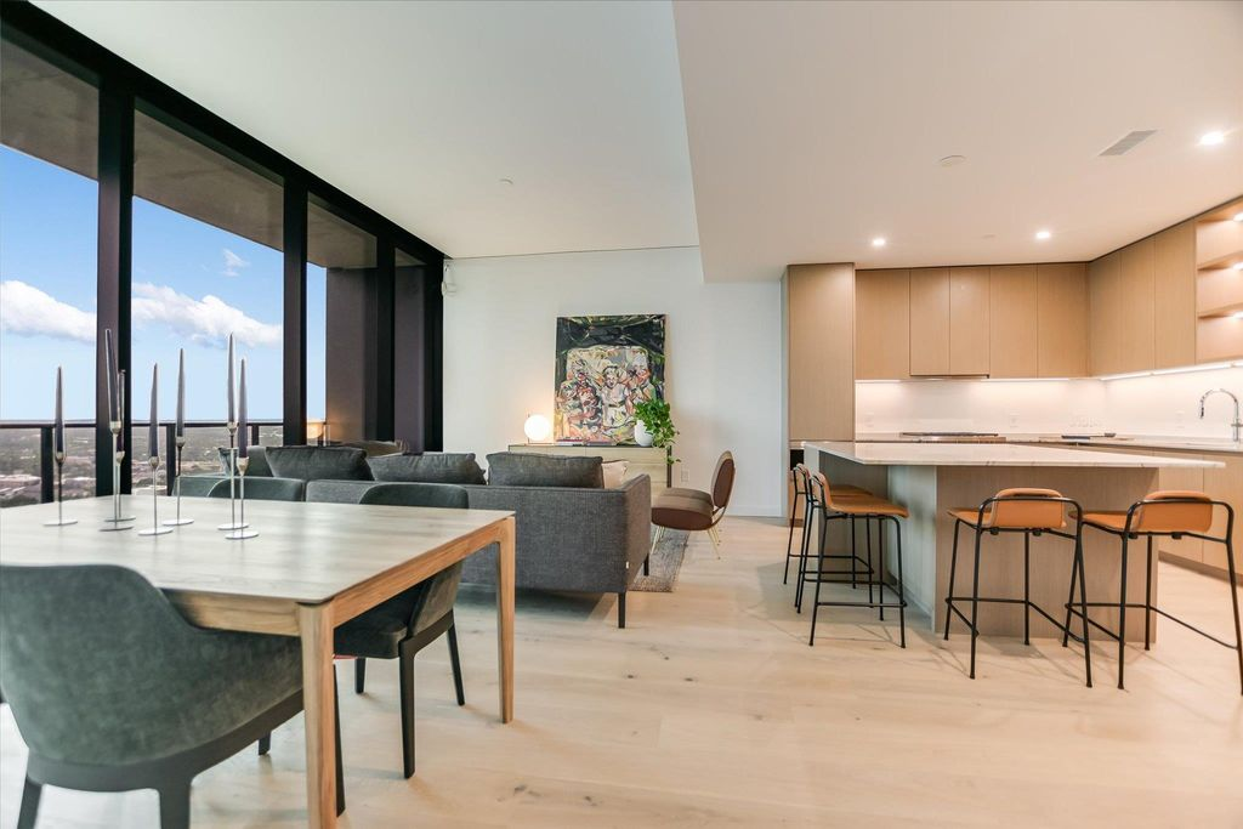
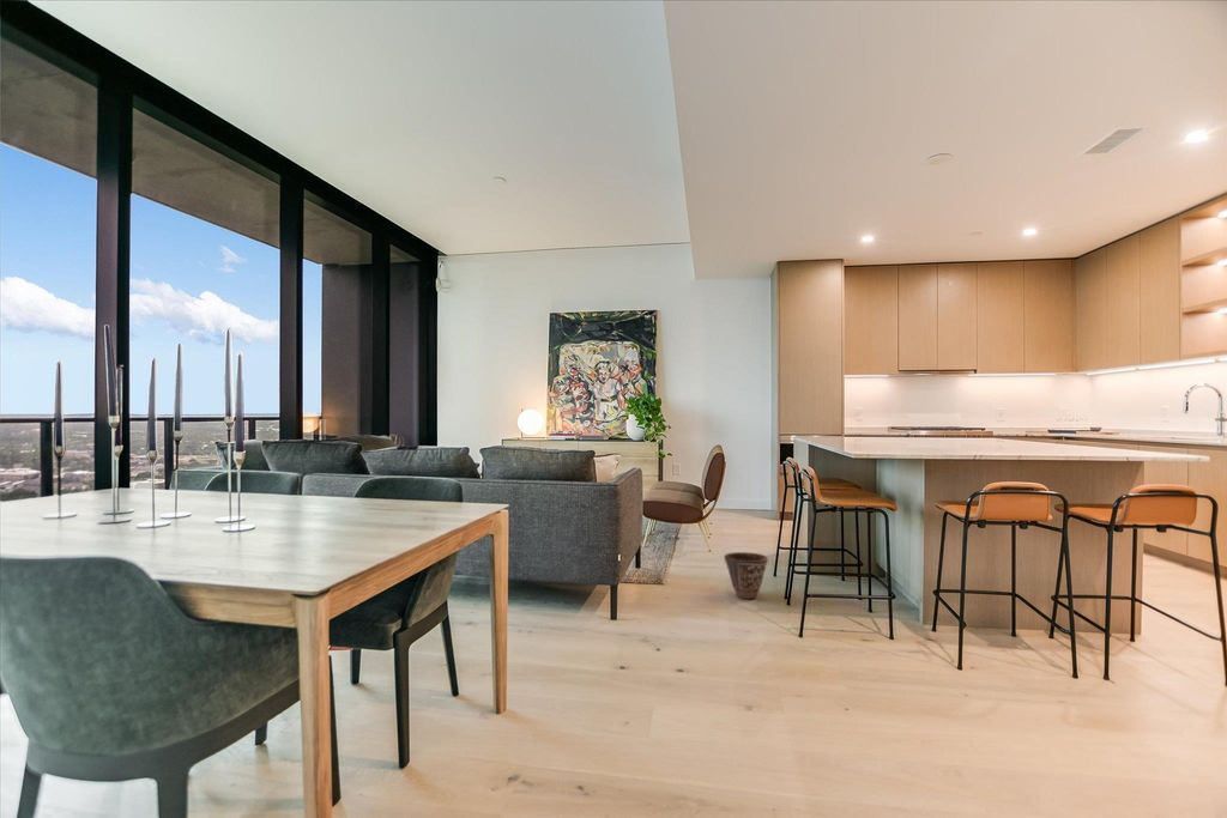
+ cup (745, 575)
